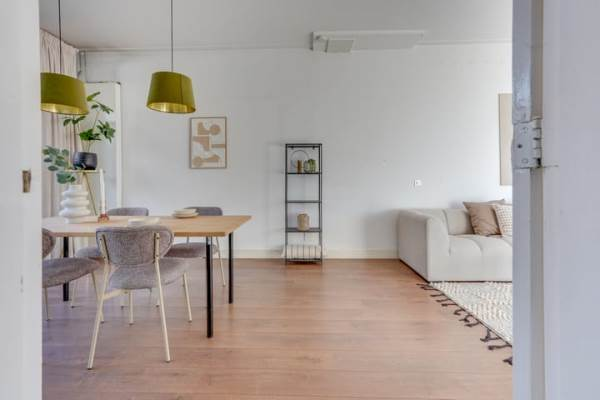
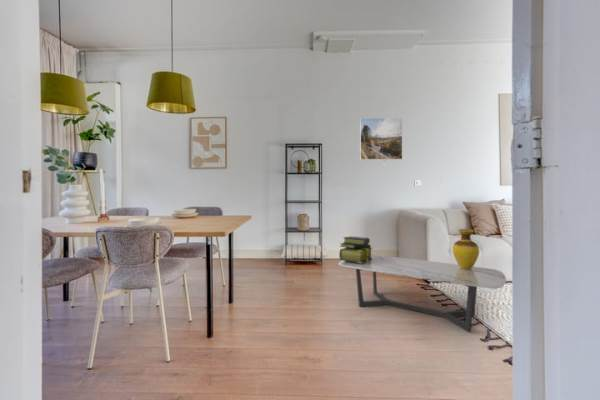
+ stack of books (355, 247)
+ coffee table (418, 278)
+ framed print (381, 138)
+ vase (465, 248)
